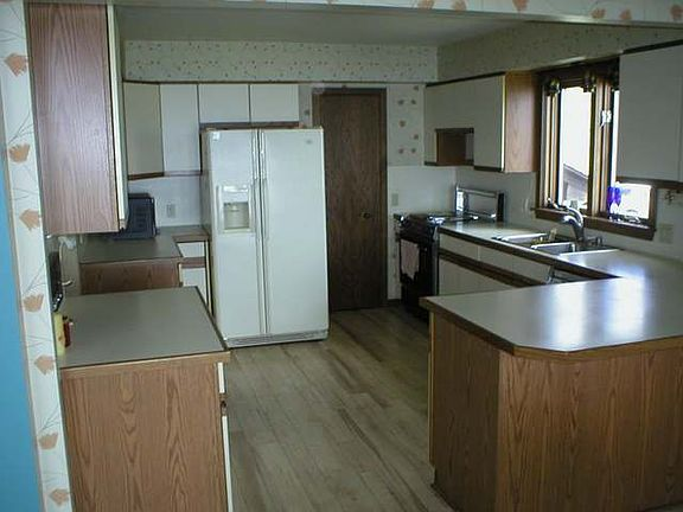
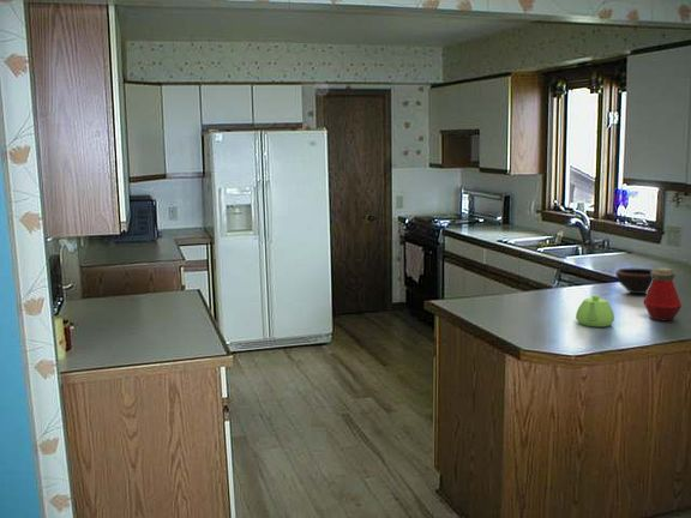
+ bowl (637, 282)
+ teapot (594, 309)
+ bottle (662, 293)
